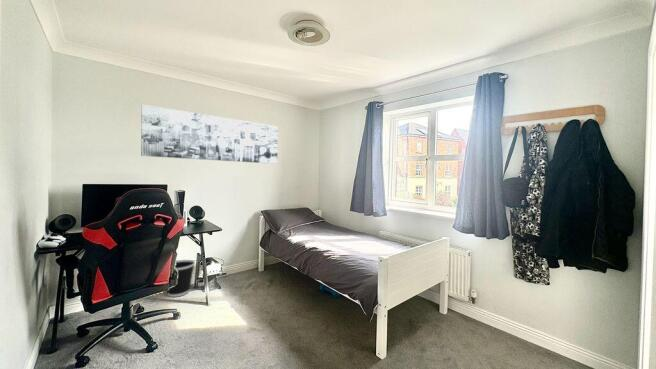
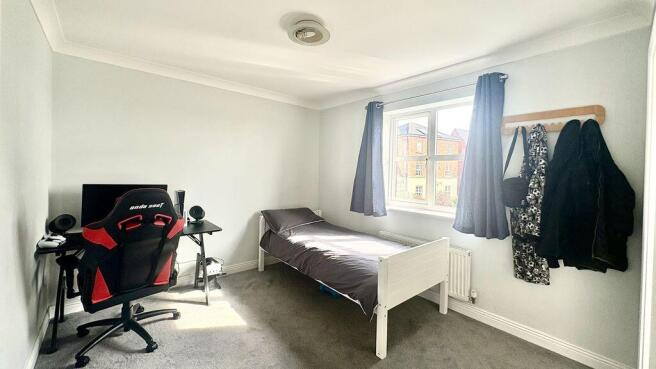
- wall art (219, 138)
- wastebasket (178, 278)
